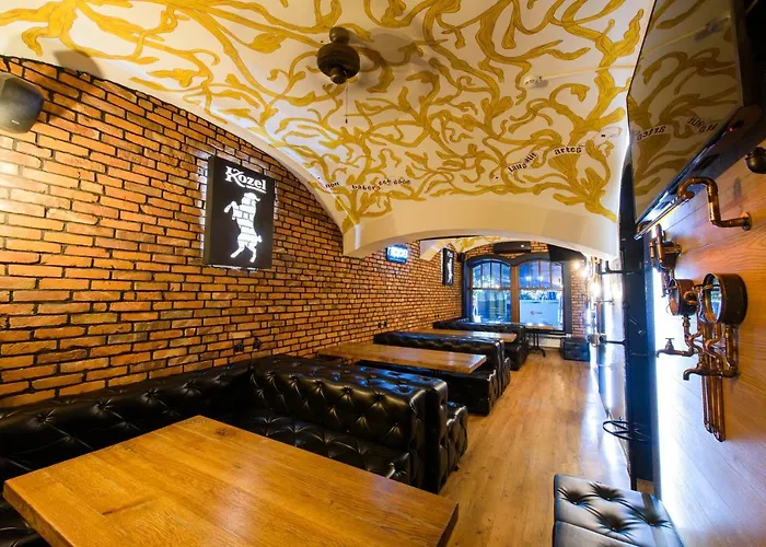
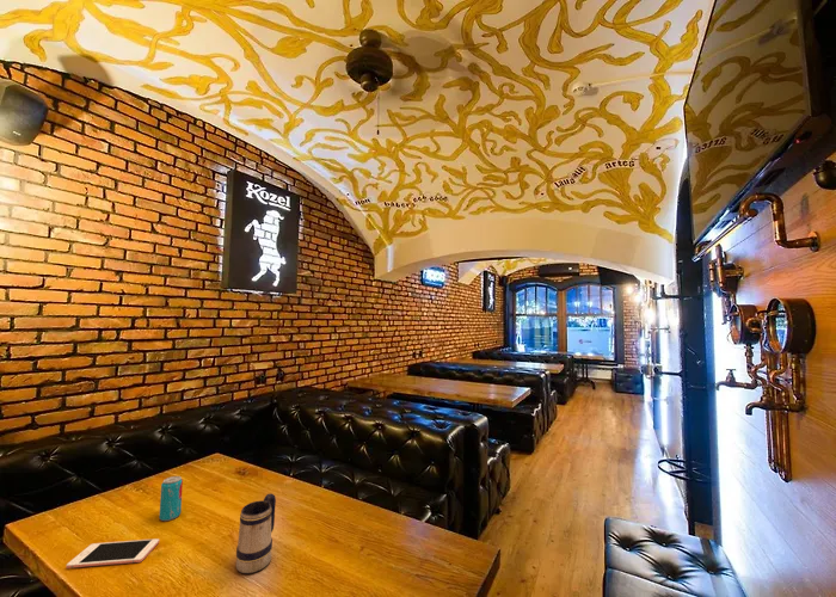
+ beer mug (259, 529)
+ beverage can (171, 498)
+ cell phone (115, 552)
